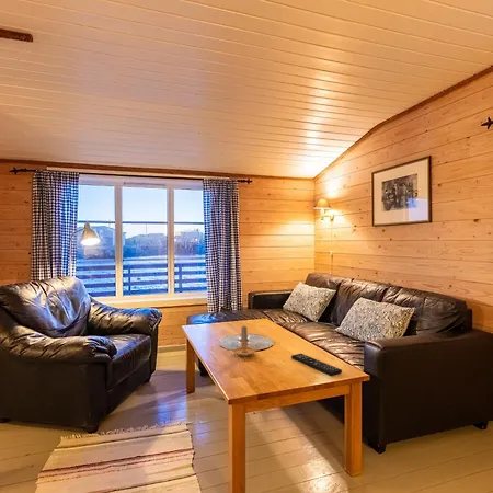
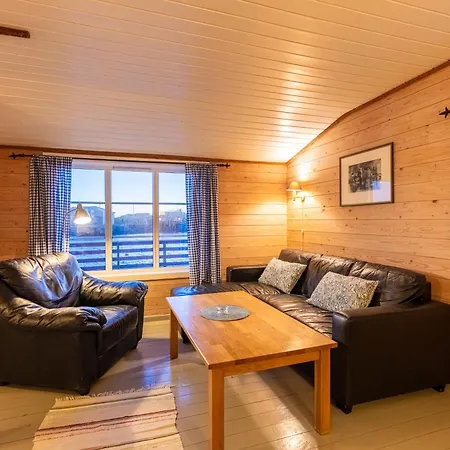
- remote control (314, 363)
- candle (246, 339)
